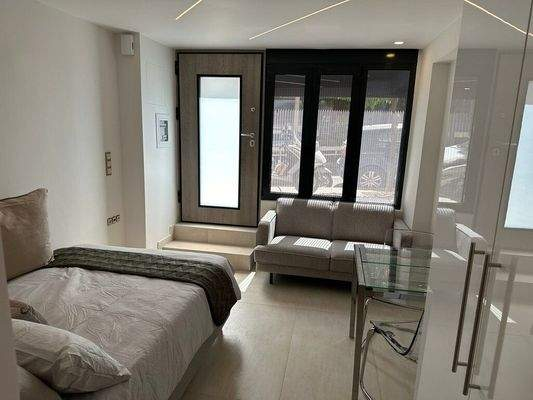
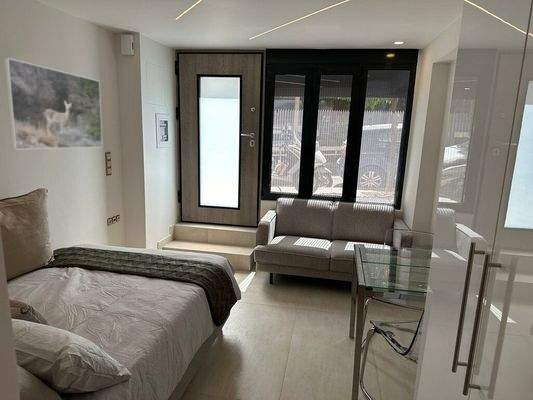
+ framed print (61, 110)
